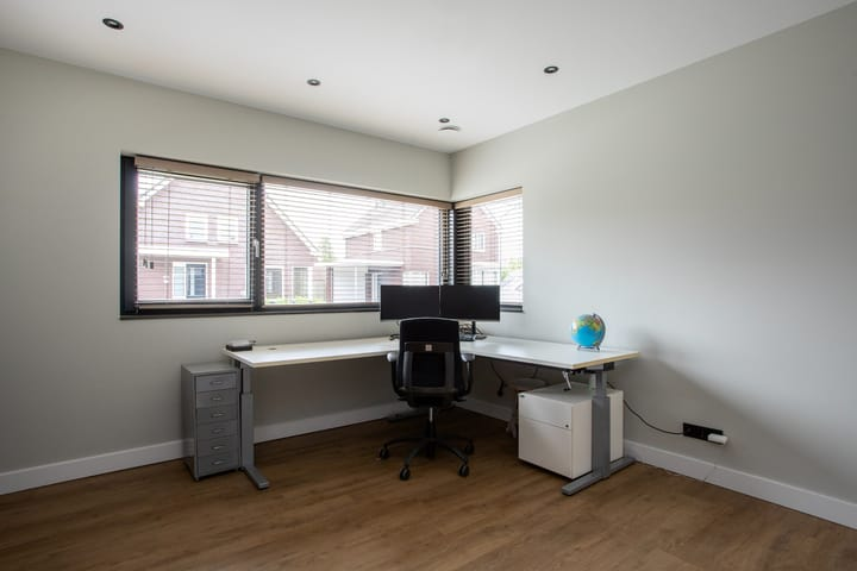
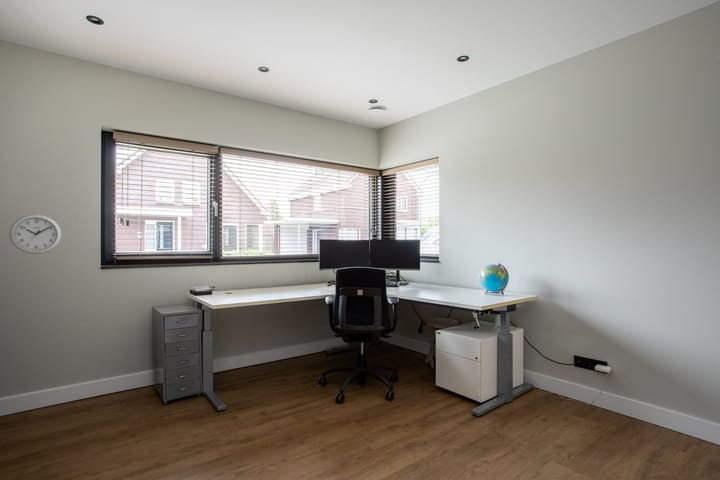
+ wall clock (36, 234)
